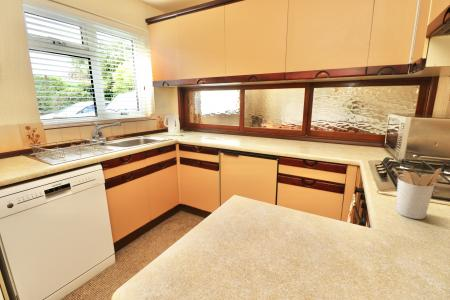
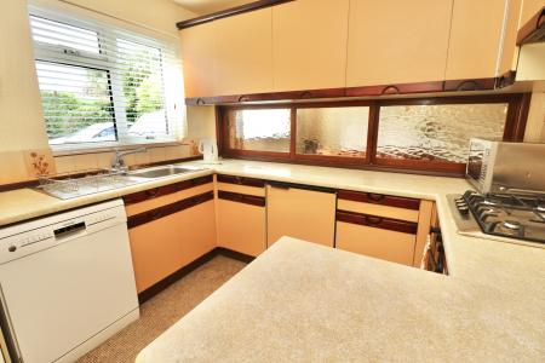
- utensil holder (413, 191)
